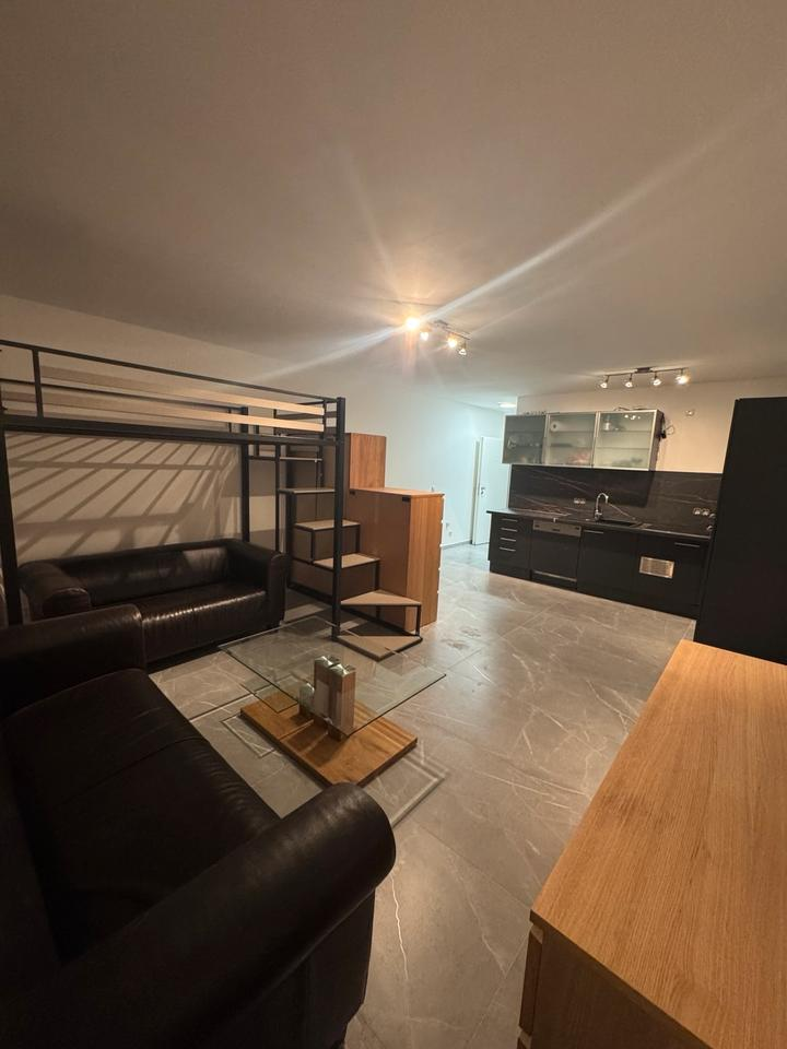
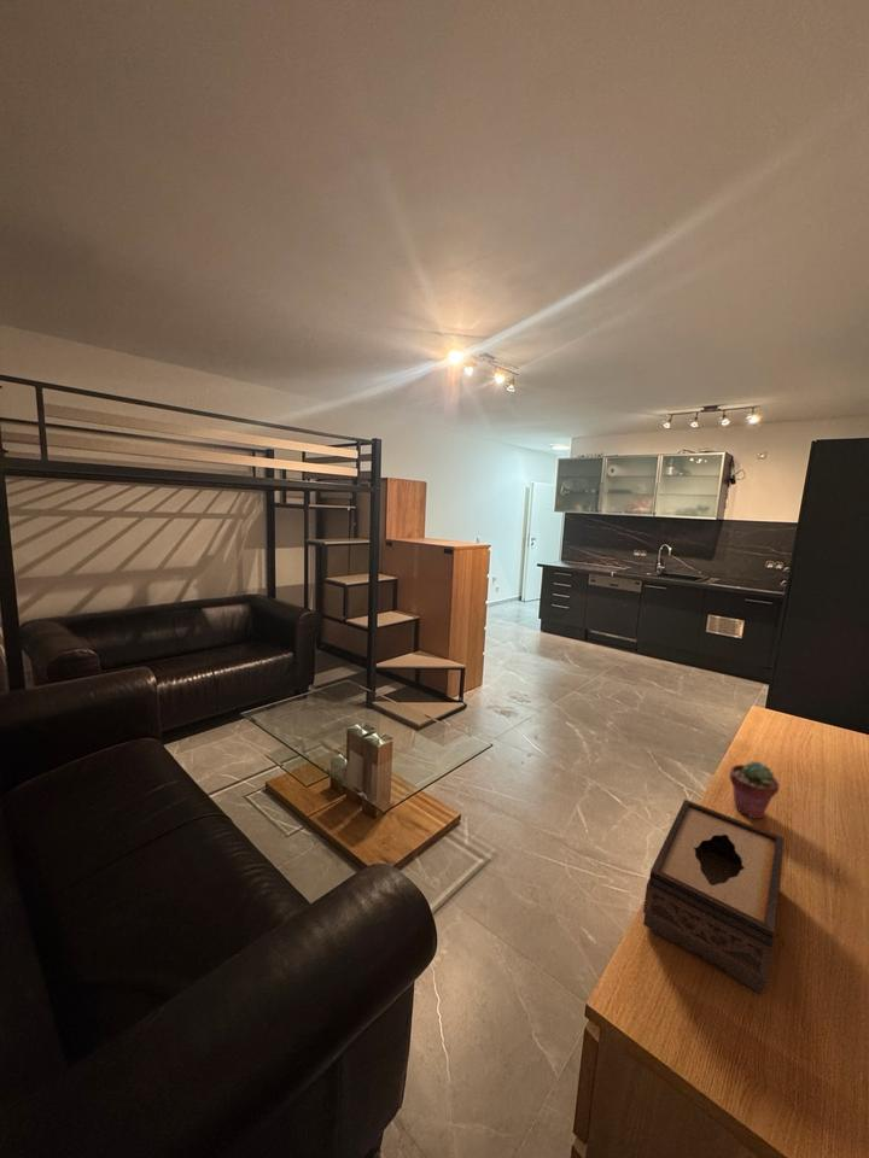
+ tissue box (717, 879)
+ potted succulent (752, 785)
